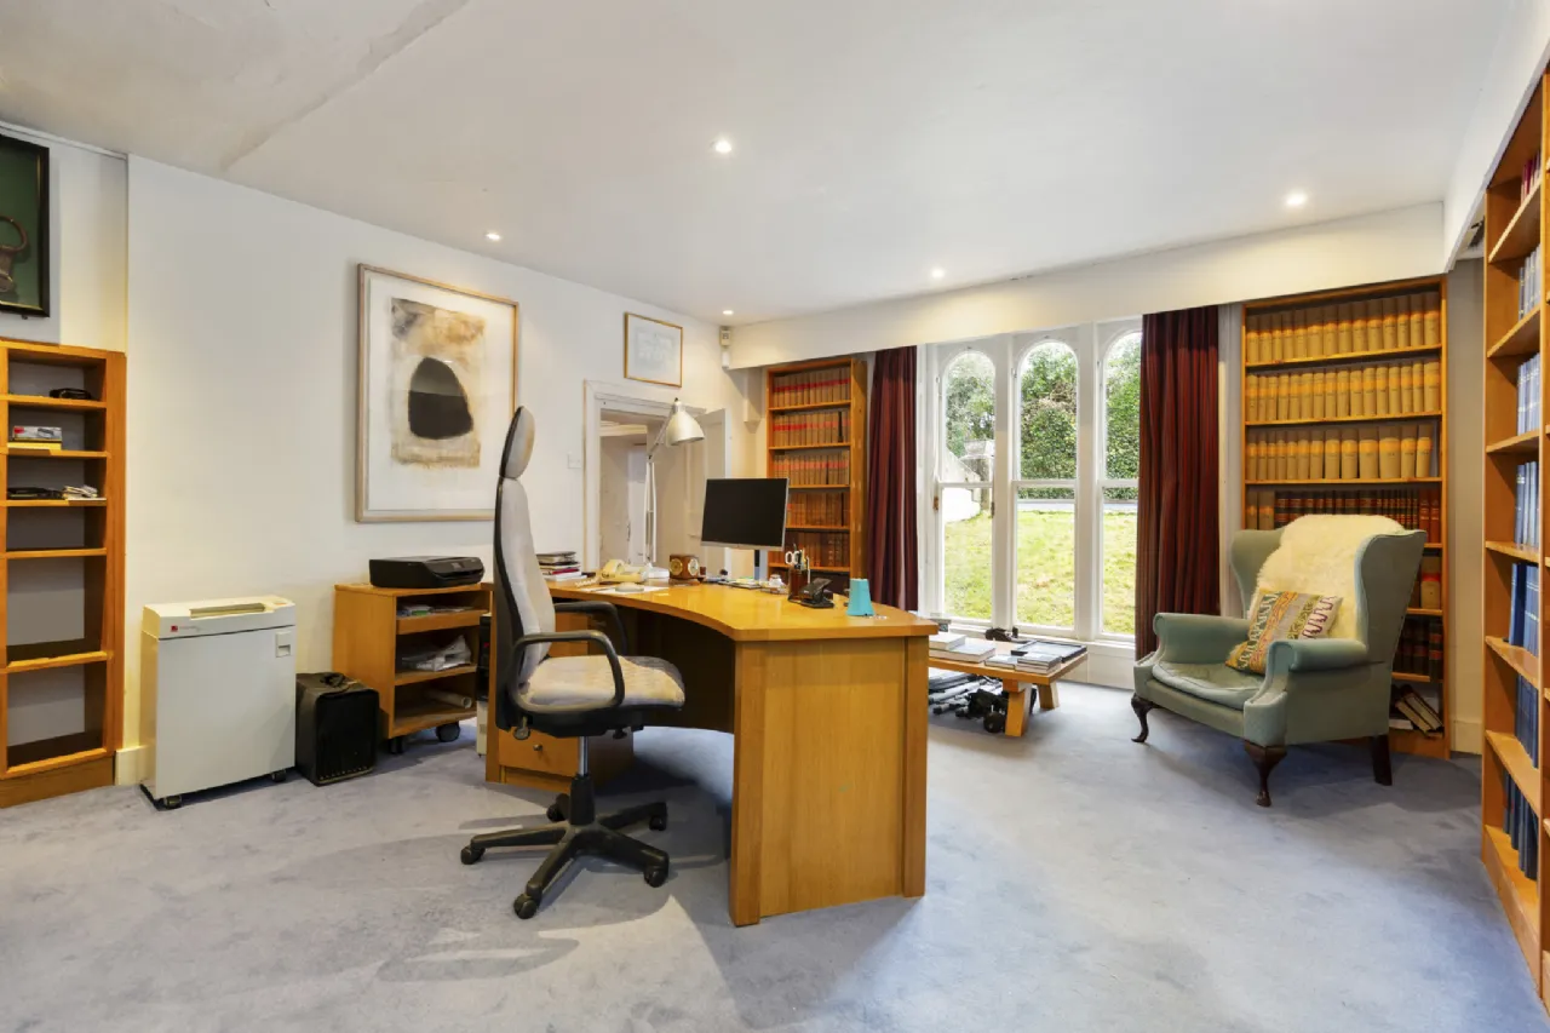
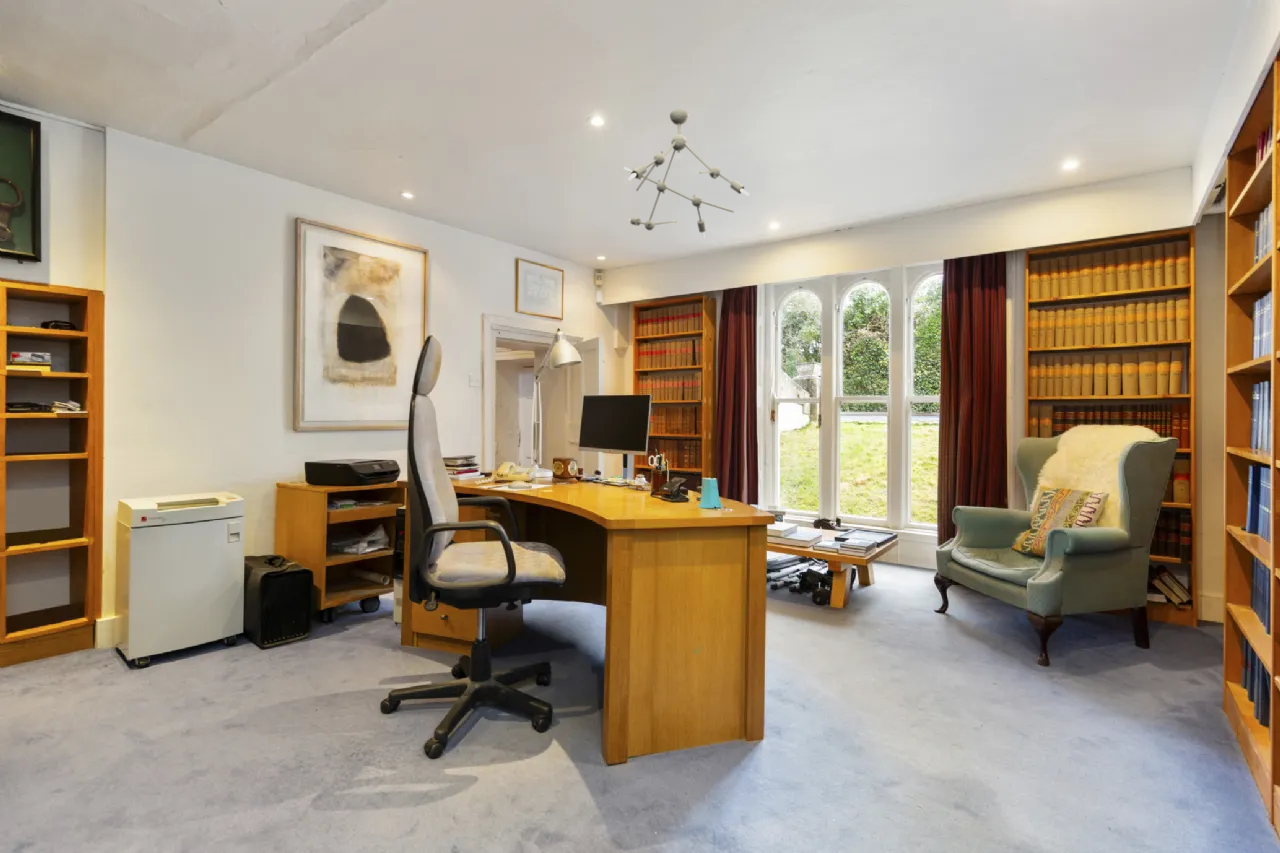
+ ceiling light fixture (669, 167)
